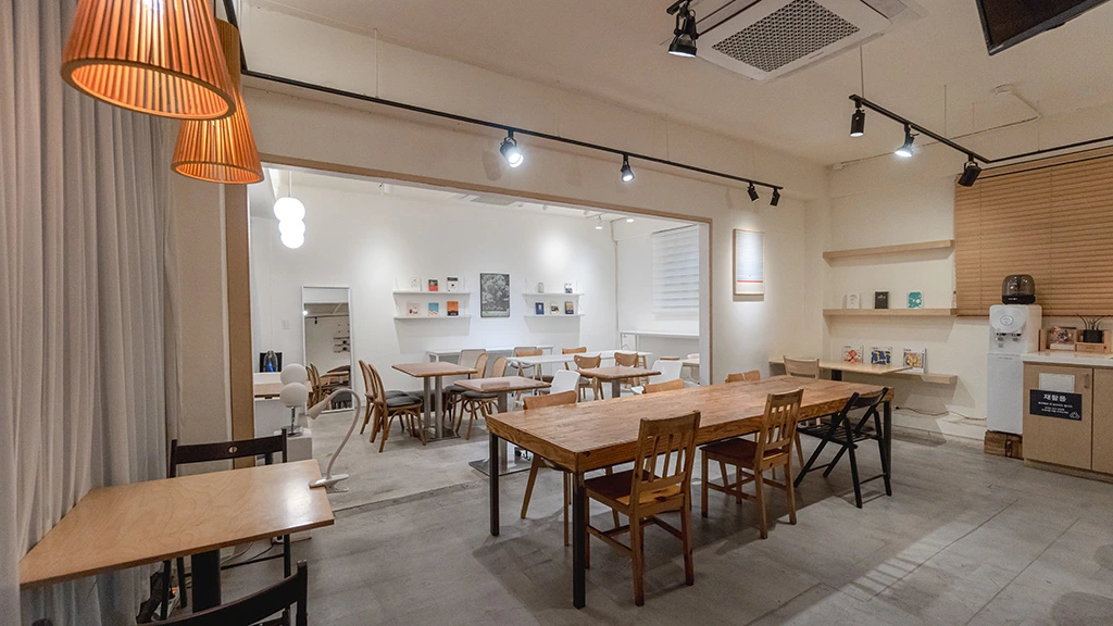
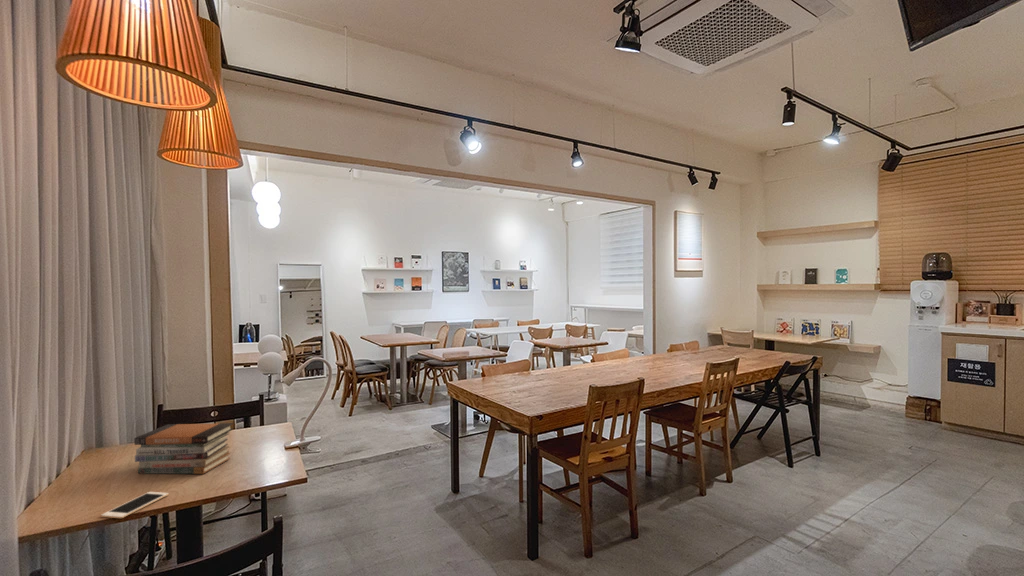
+ book stack (185, 447)
+ cell phone (136, 504)
